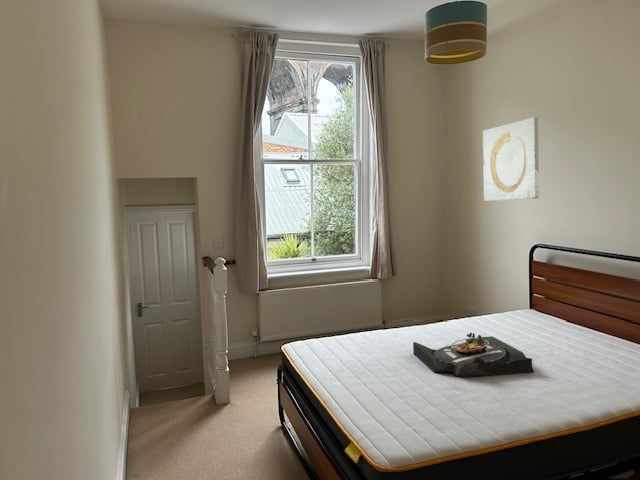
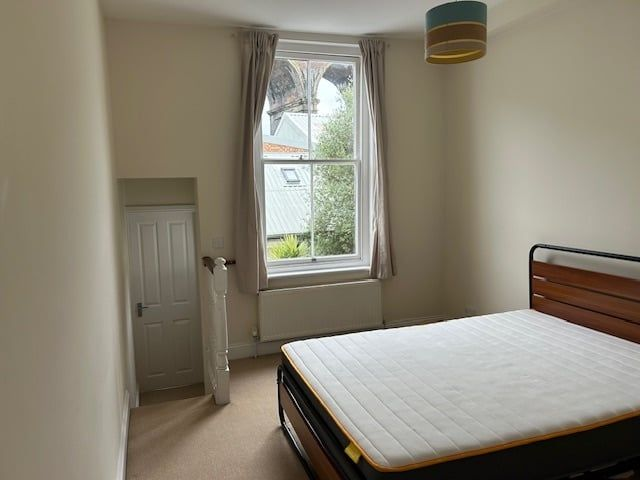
- serving tray (469, 347)
- wall art (509, 162)
